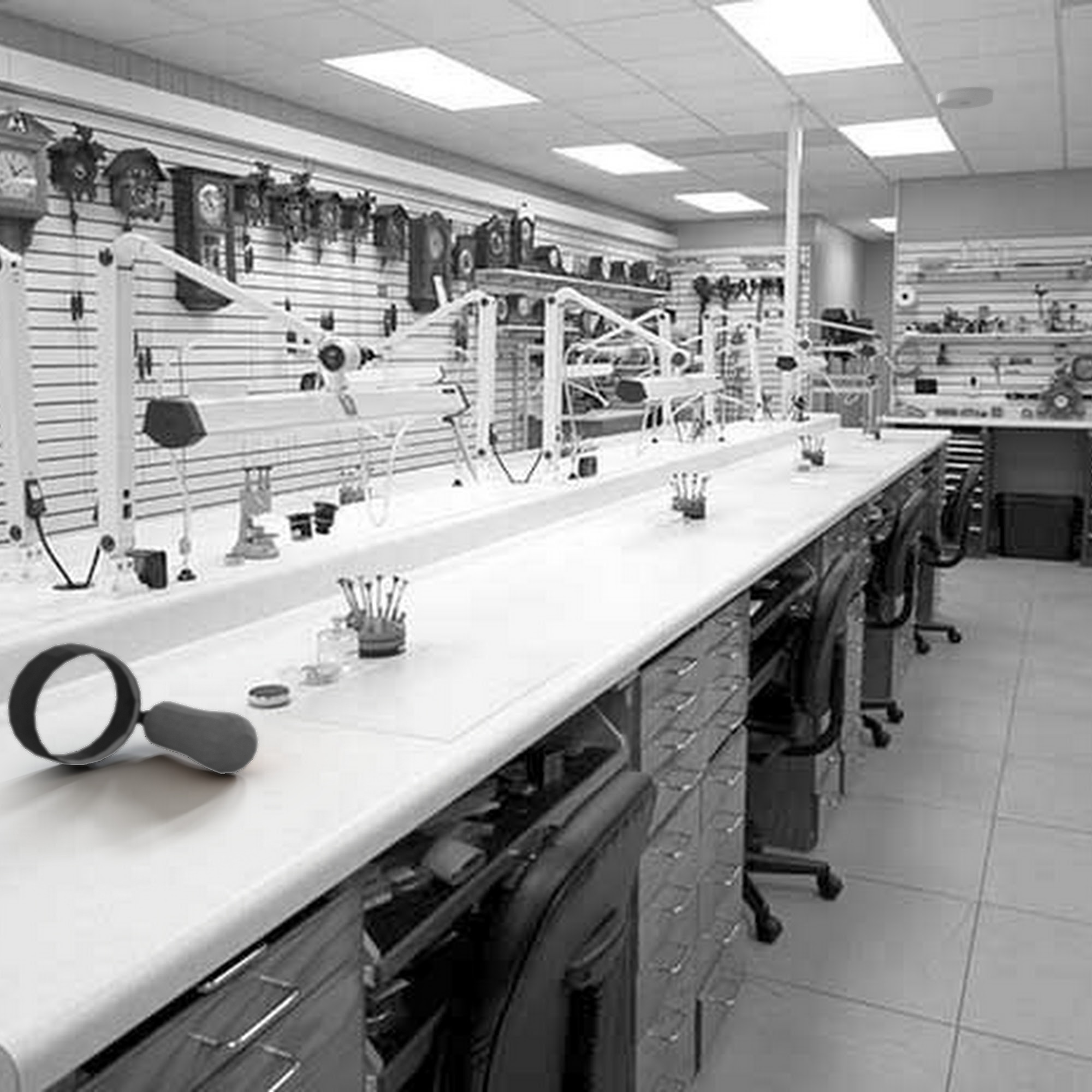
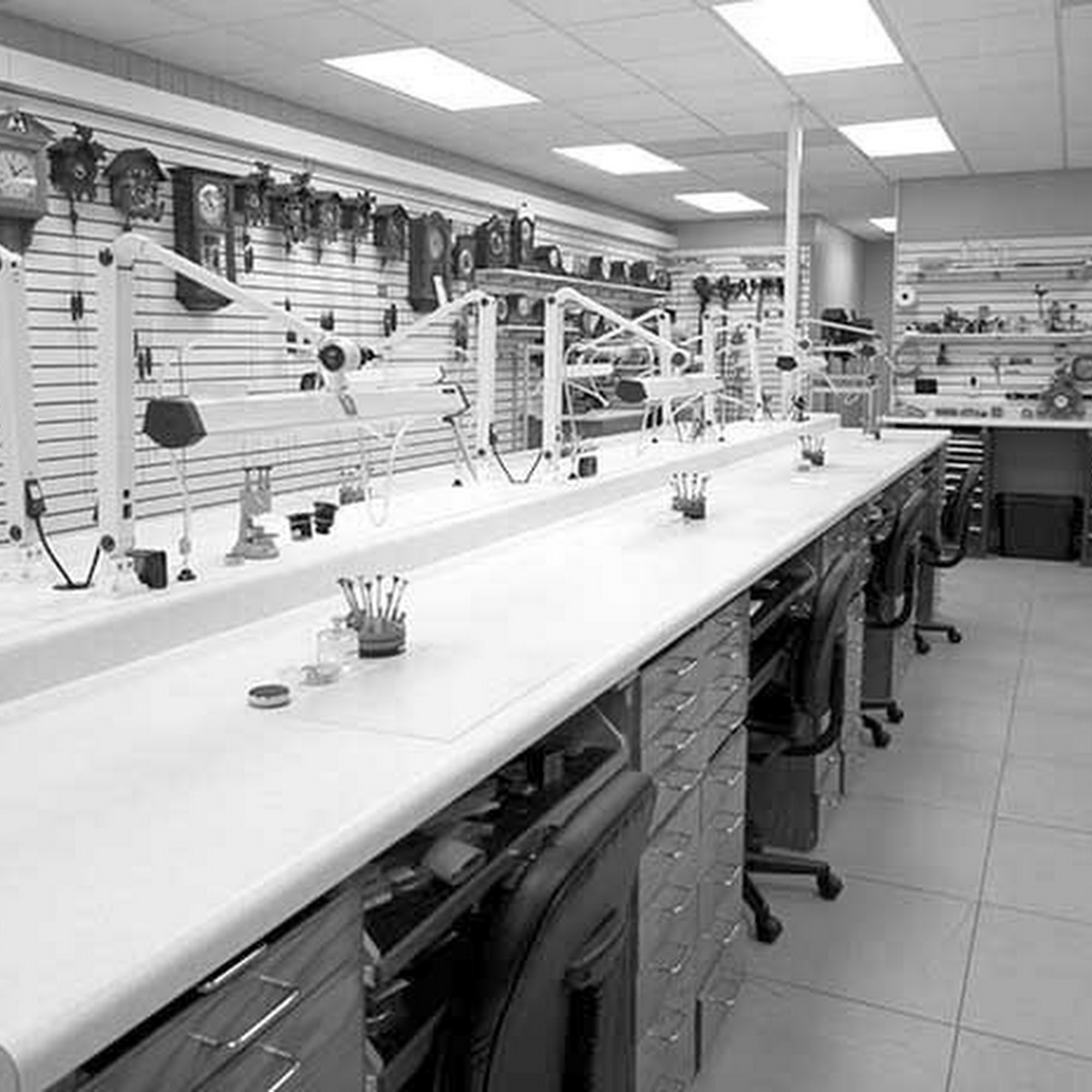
- magnifying glass (141, 703)
- smoke detector (965, 98)
